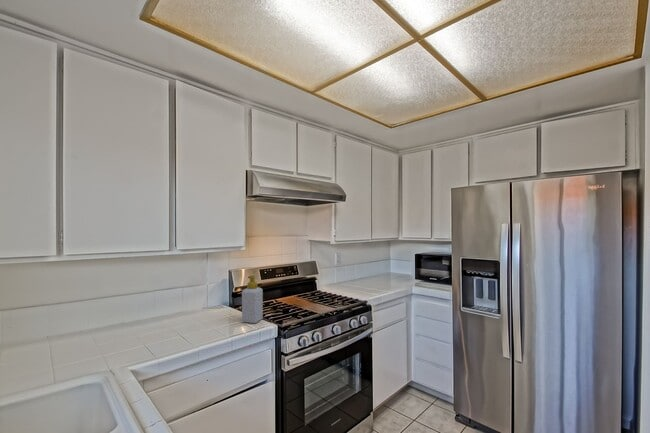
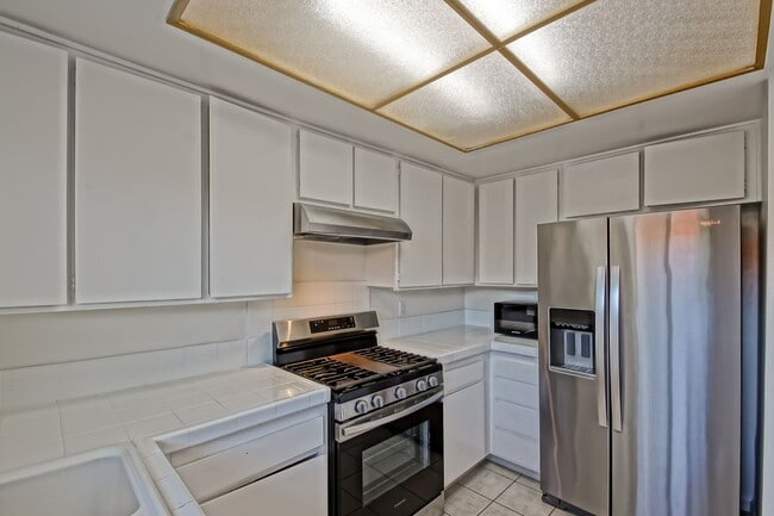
- soap bottle (252, 298)
